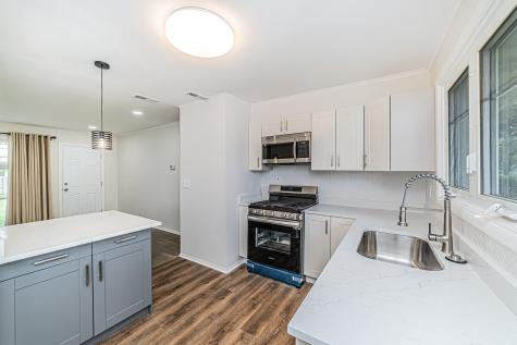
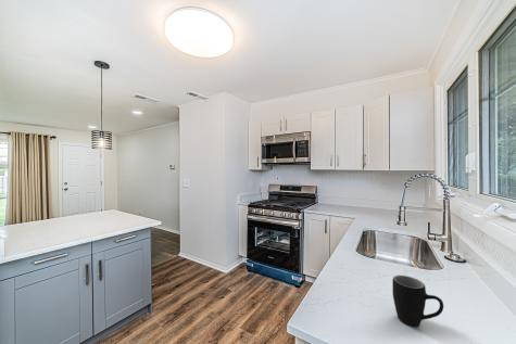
+ mug (416, 304)
